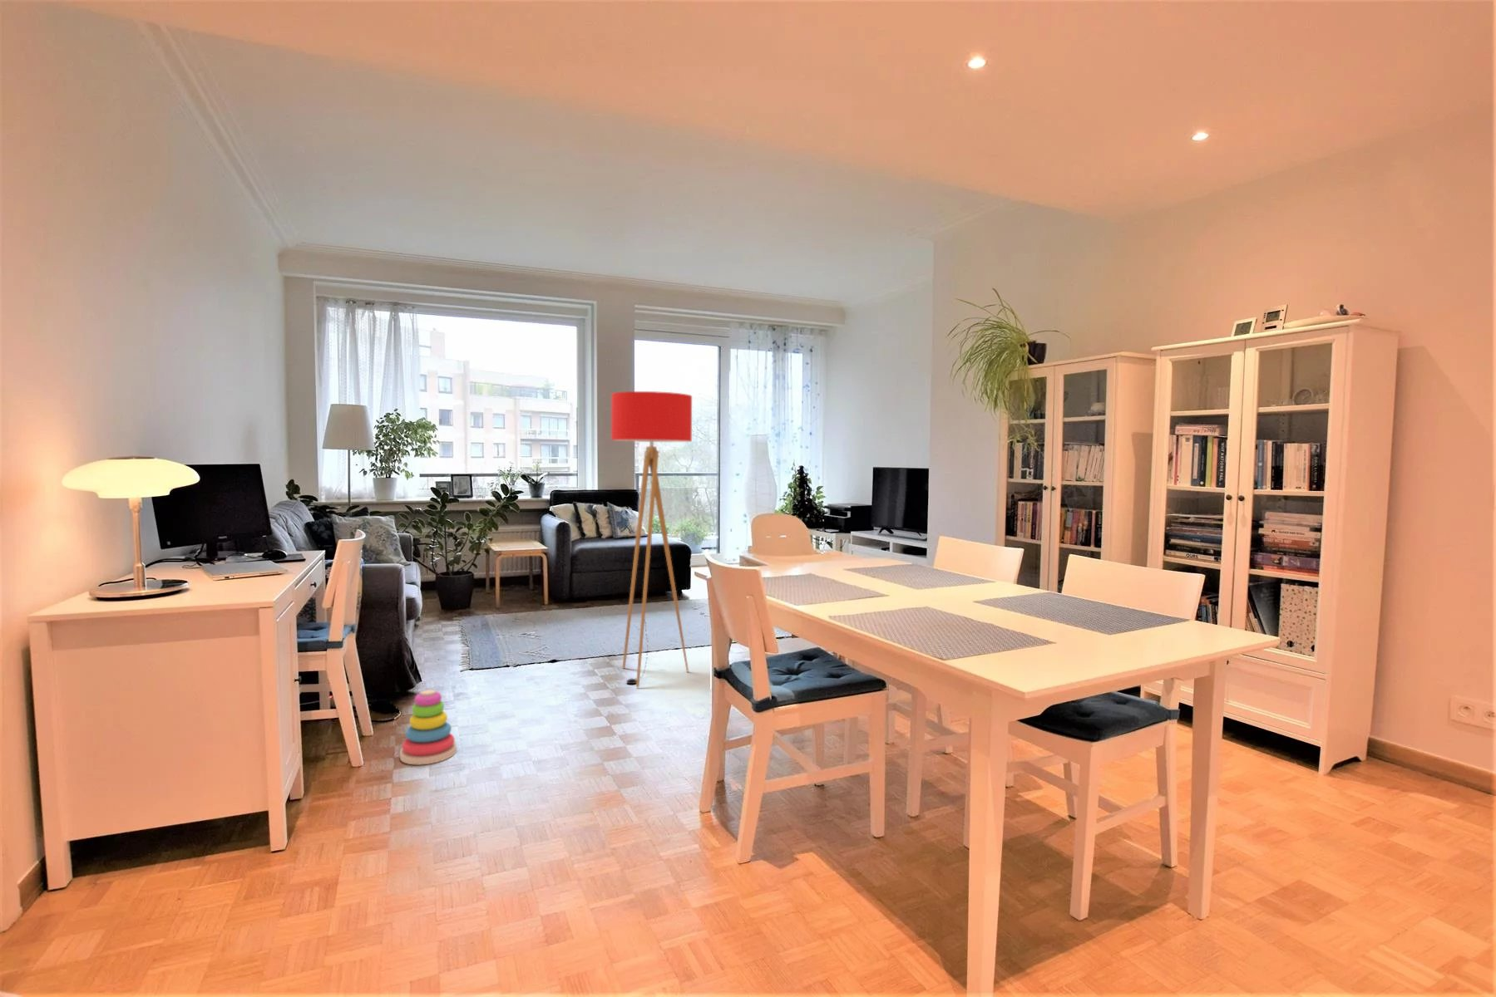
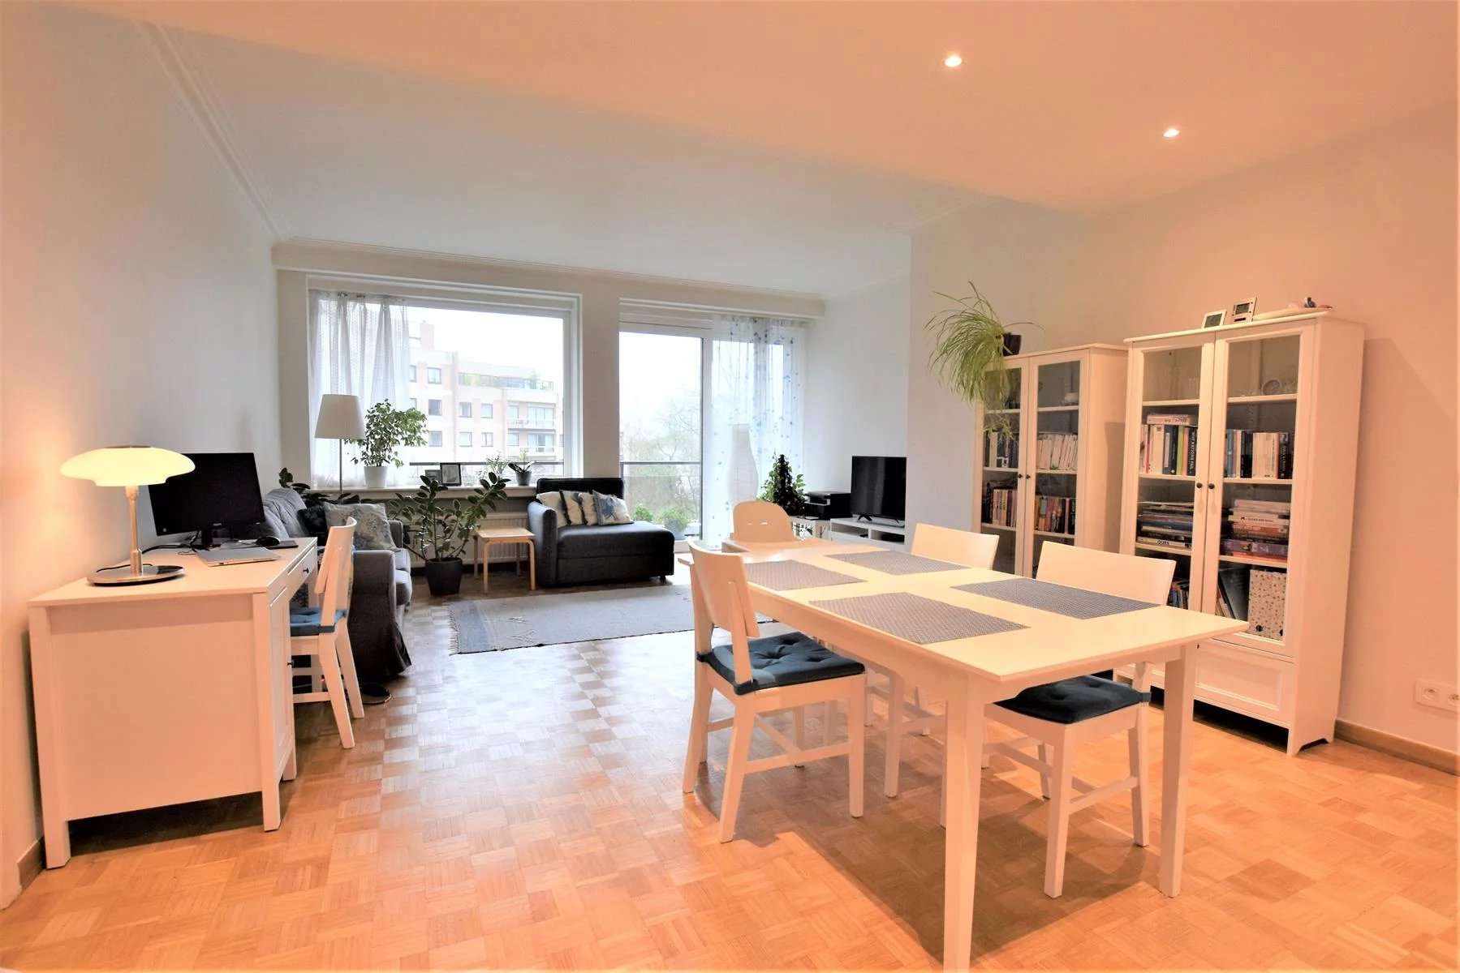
- stacking toy (429, 723)
- floor lamp (650, 536)
